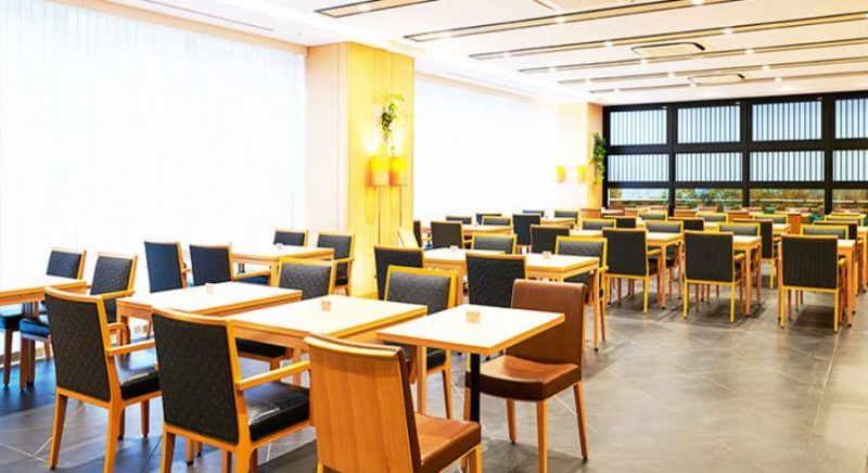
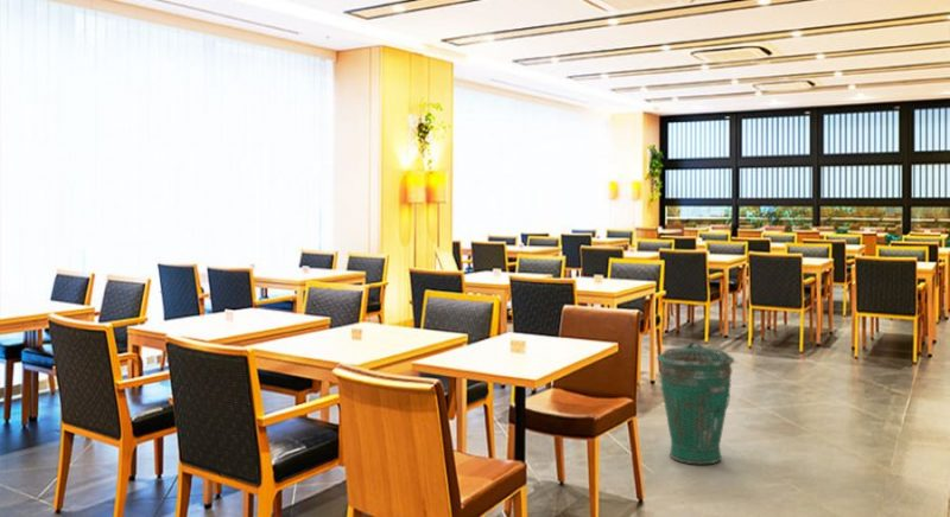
+ trash can (695, 400)
